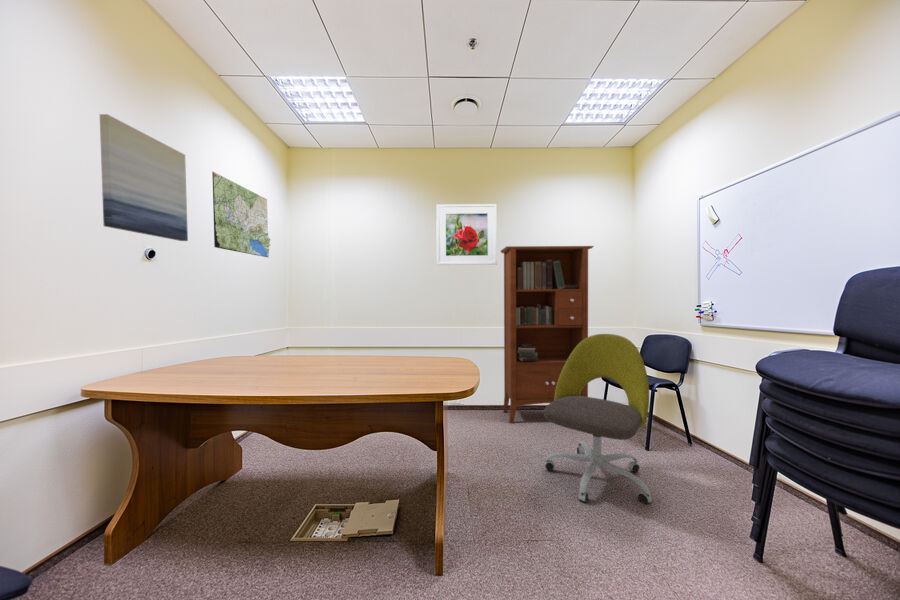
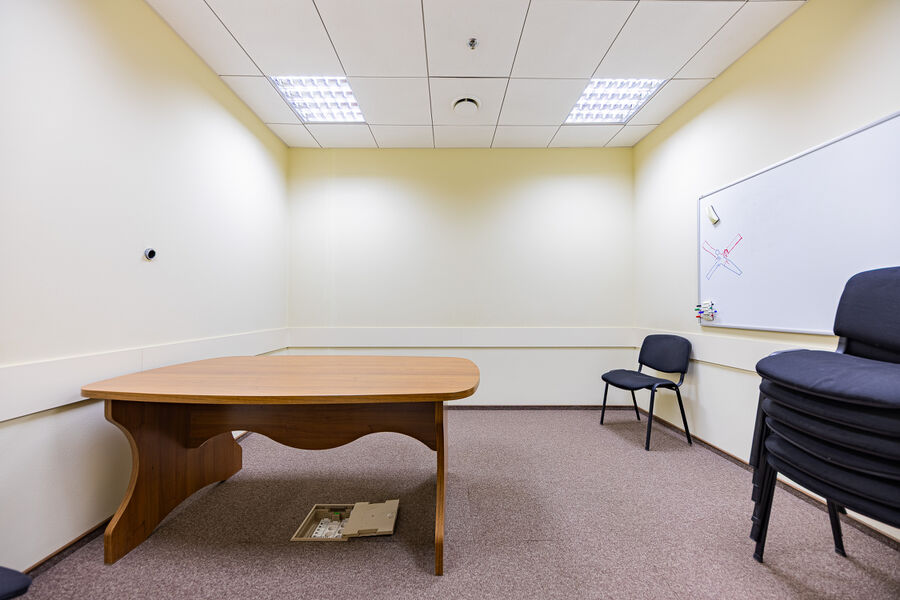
- bookcase (545, 333)
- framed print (466, 234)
- wall art (149, 186)
- office chair (595, 410)
- road map (246, 220)
